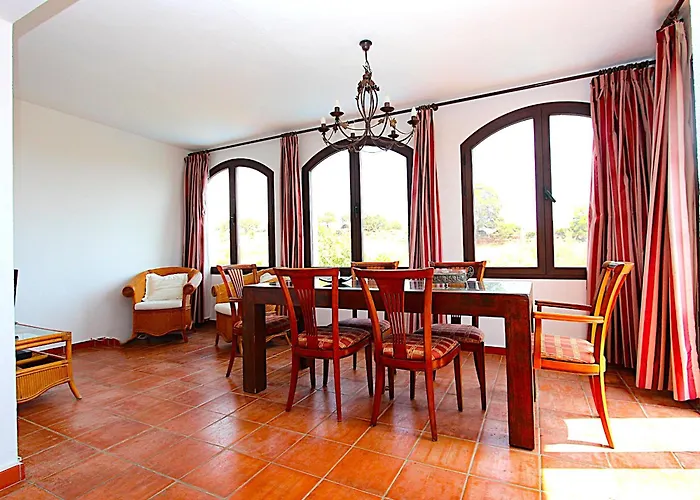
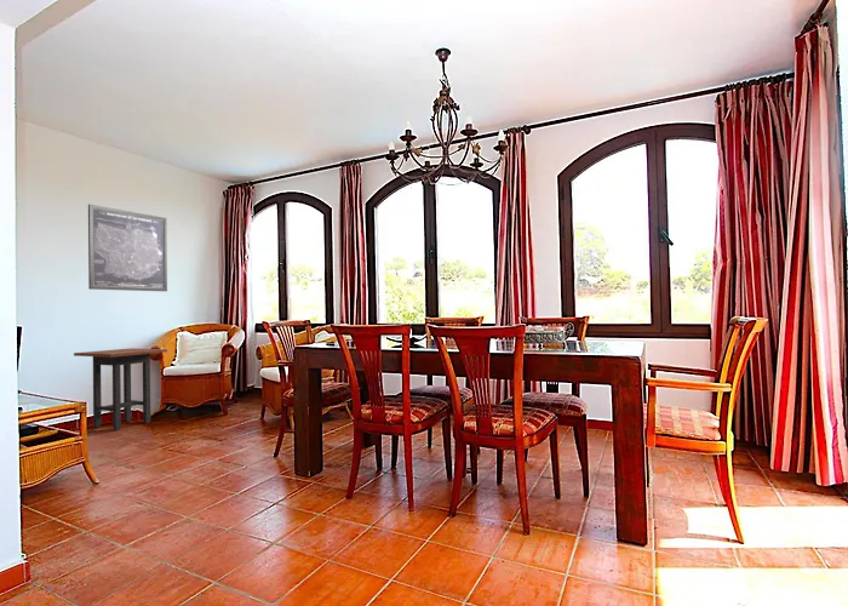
+ wall art (130, 251)
+ side table (120, 388)
